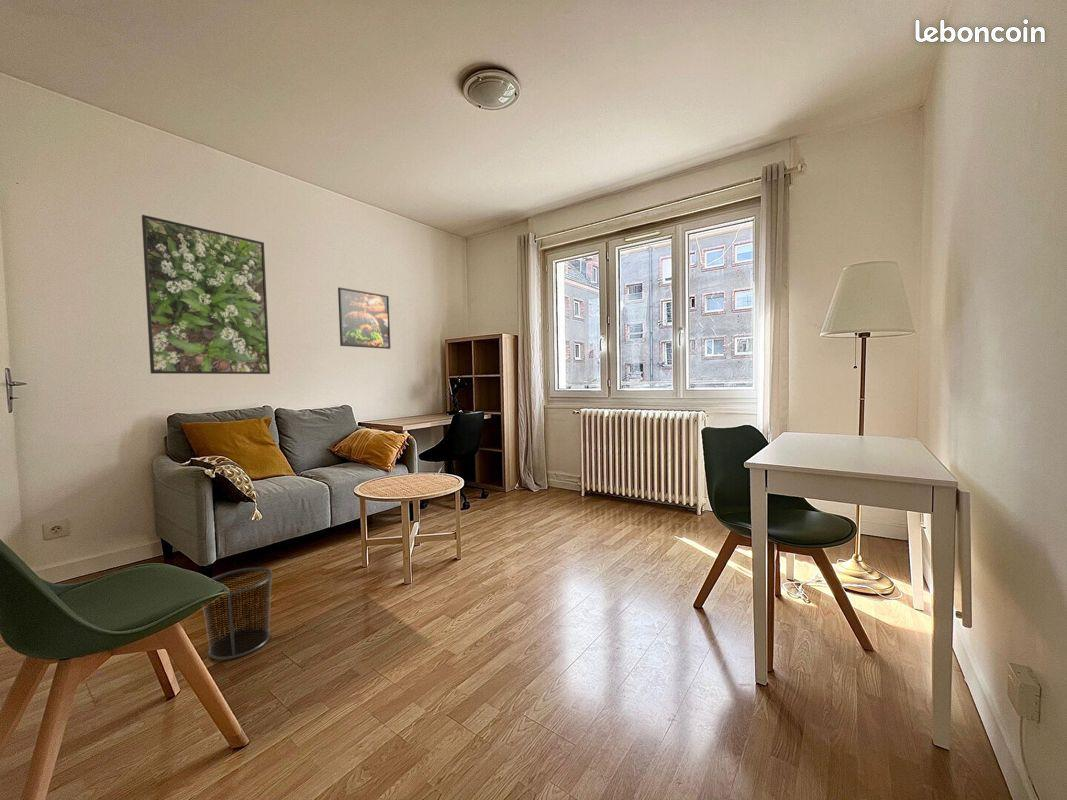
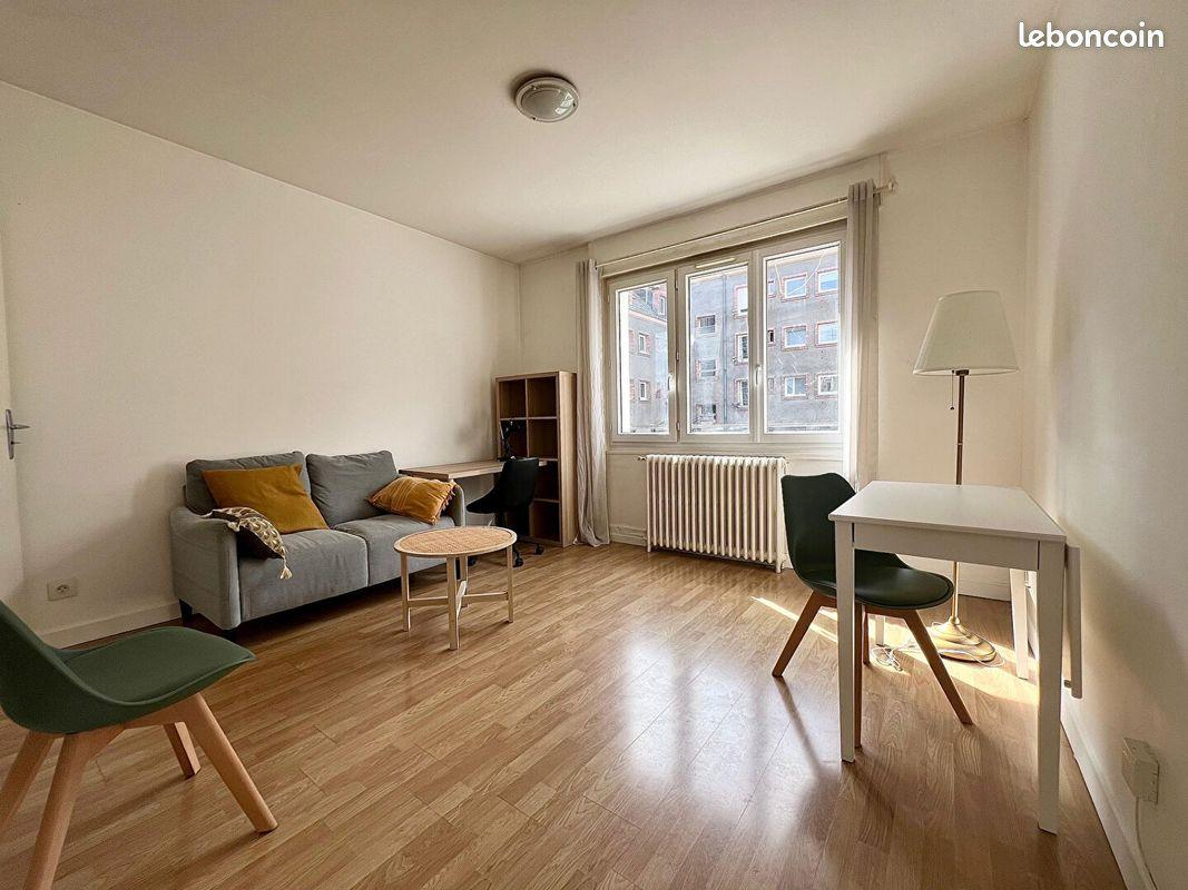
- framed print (212, 302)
- waste bin (238, 611)
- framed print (365, 319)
